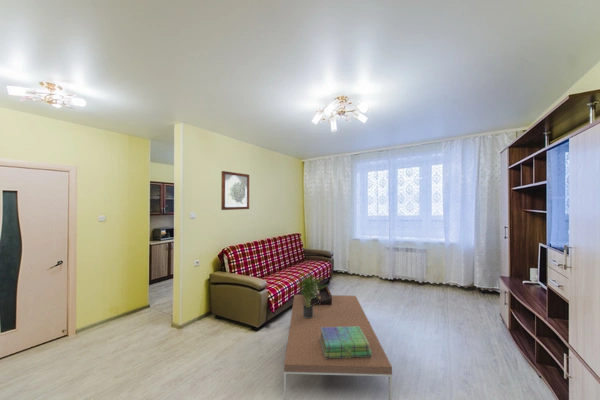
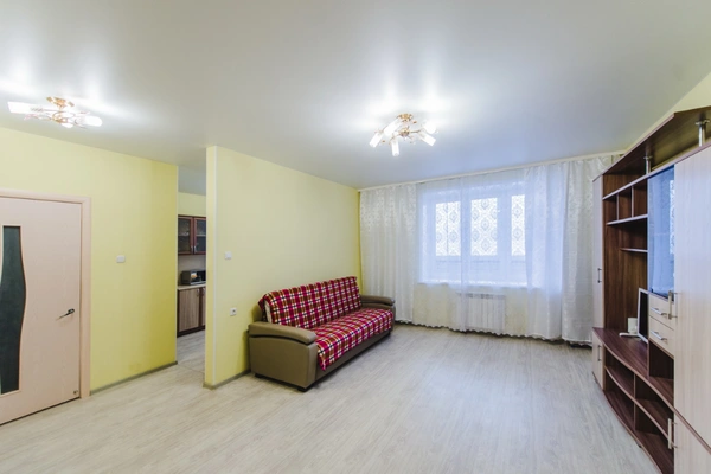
- potted plant (310, 291)
- coffee table (320, 342)
- wall art (236, 191)
- decorative box (317, 292)
- stack of books (343, 340)
